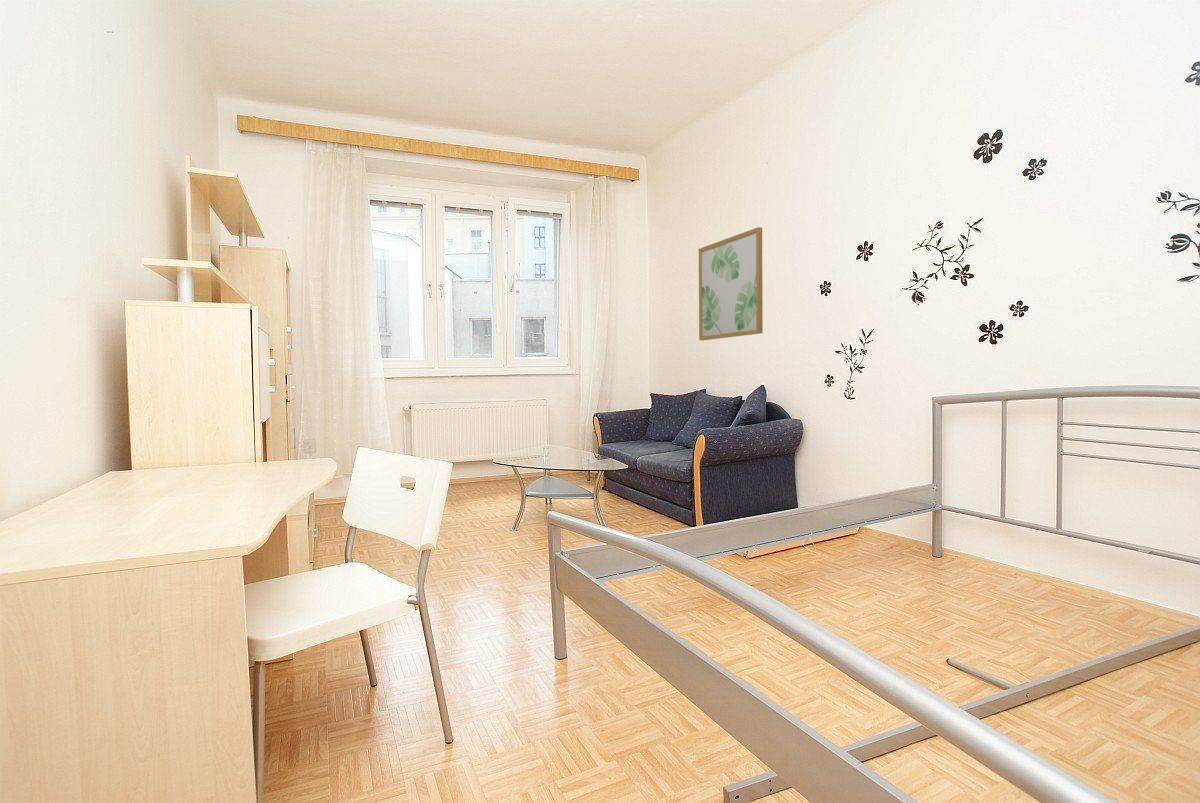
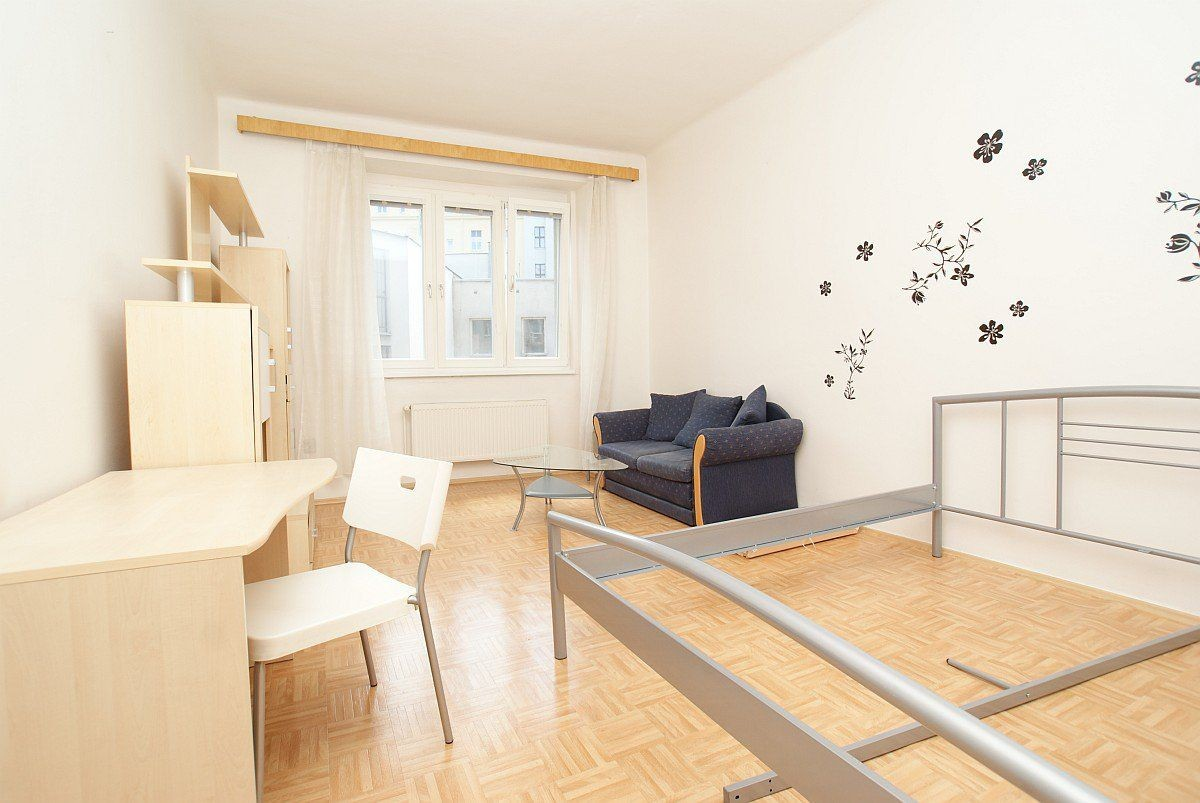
- wall art (728, 288)
